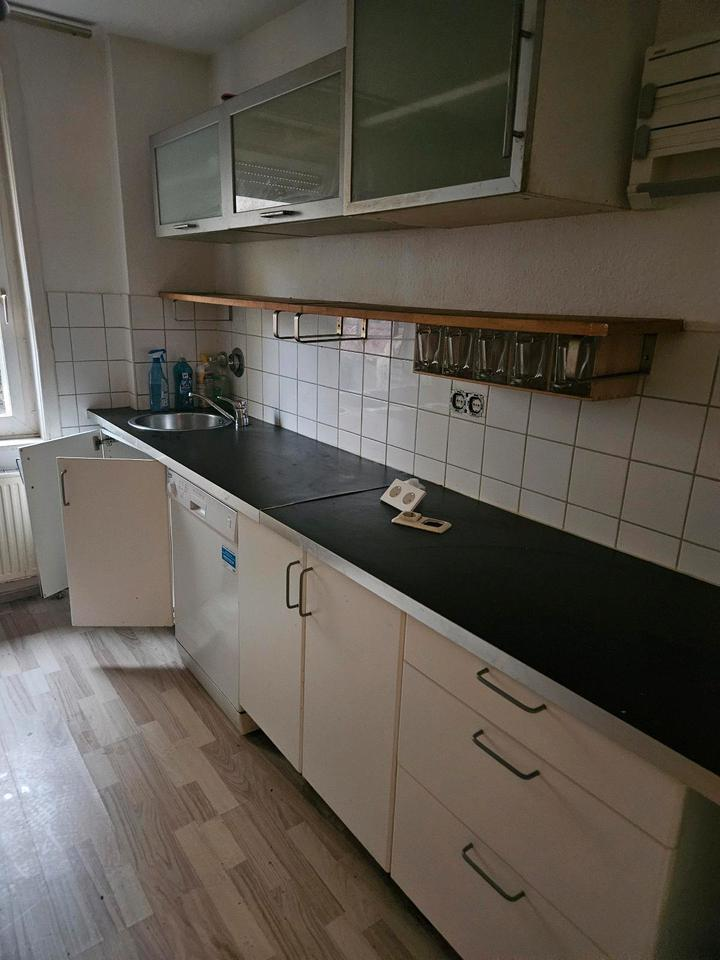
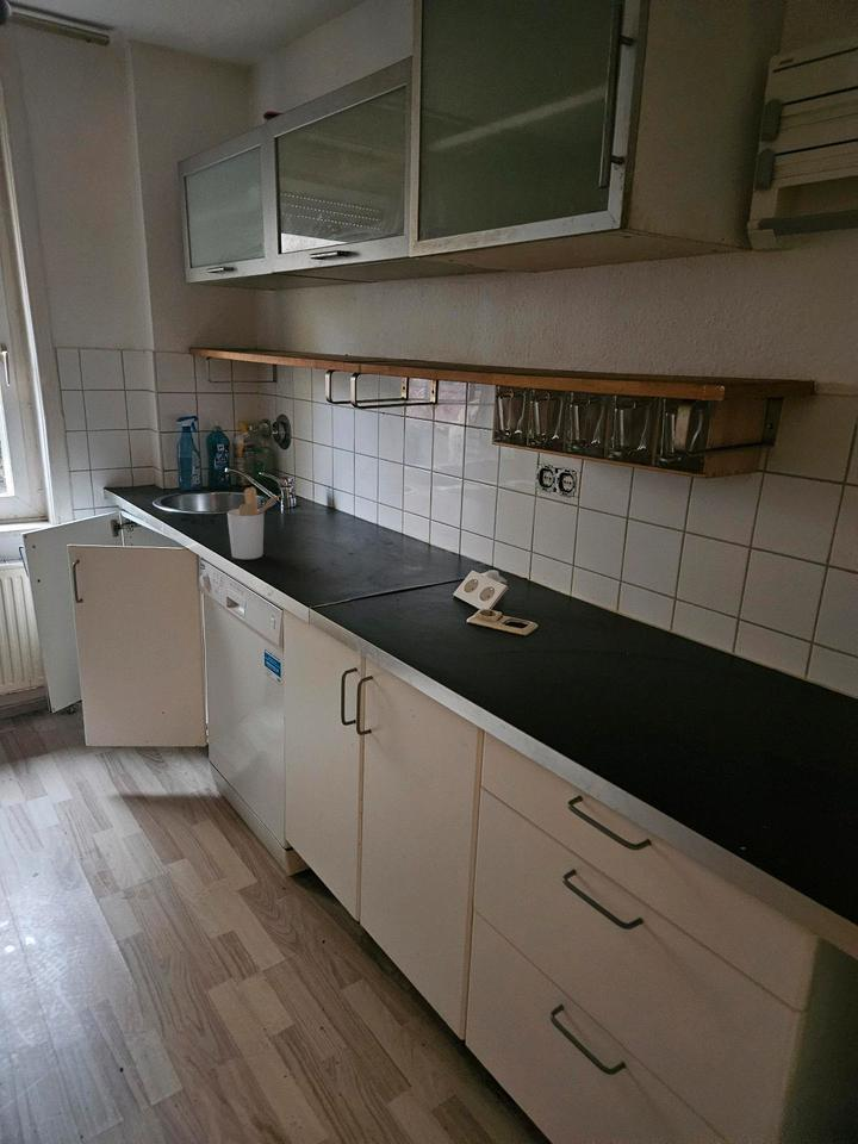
+ utensil holder (255, 523)
